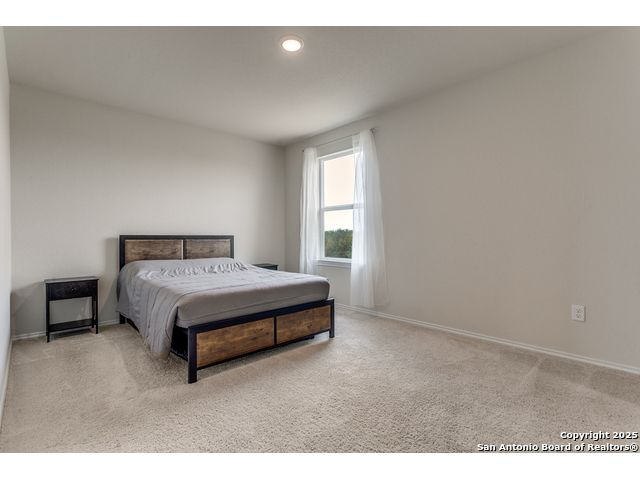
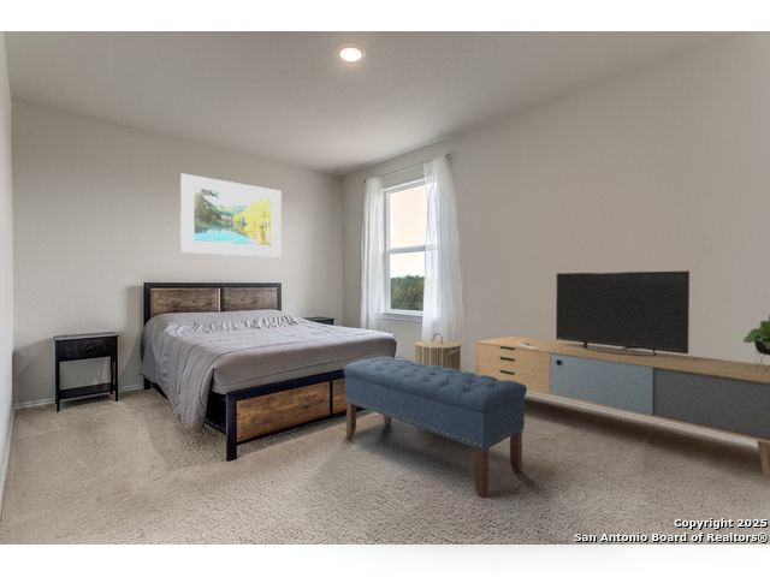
+ media console (612, 350)
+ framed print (235, 219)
+ laundry hamper (439, 365)
+ bench (425, 410)
